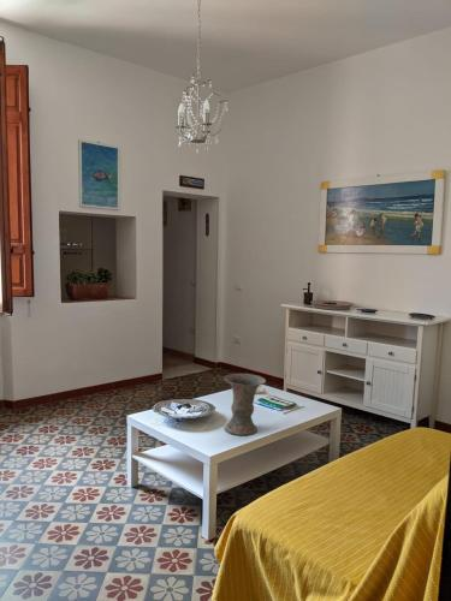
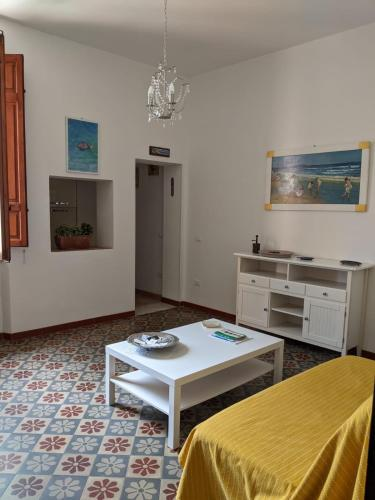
- vase (244, 403)
